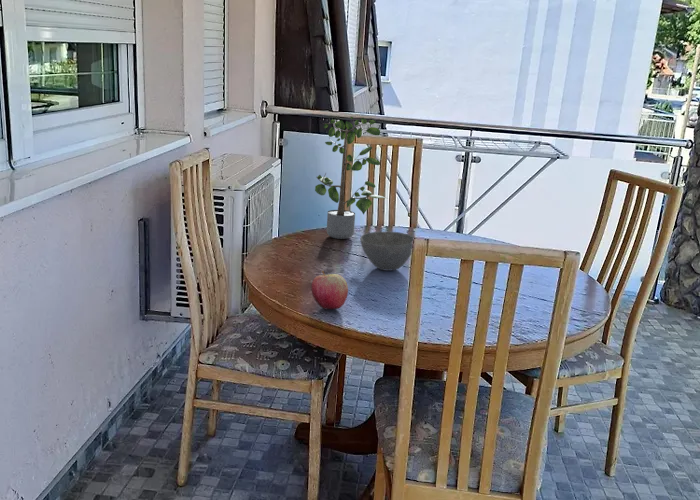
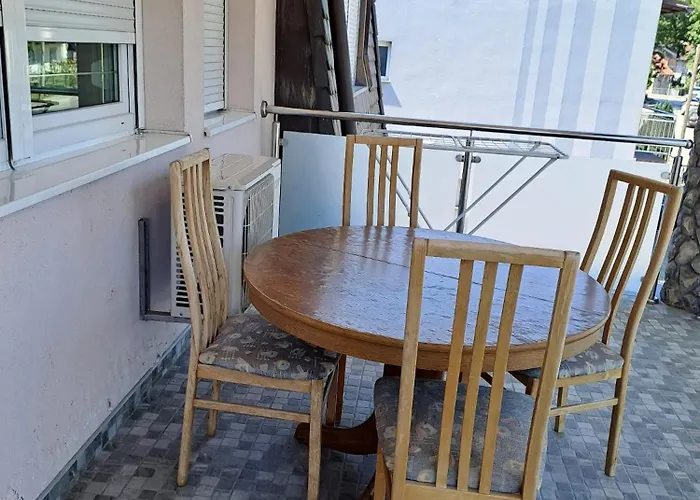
- apple (329, 290)
- bowl (386, 252)
- potted plant (353, 170)
